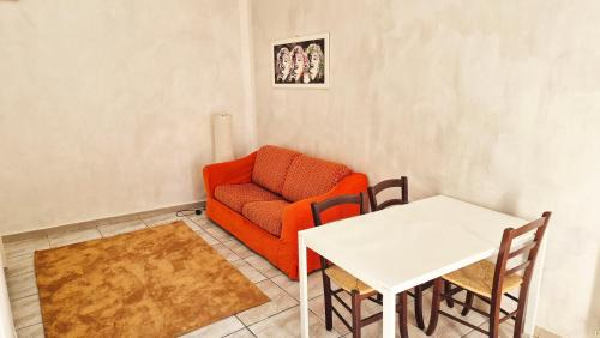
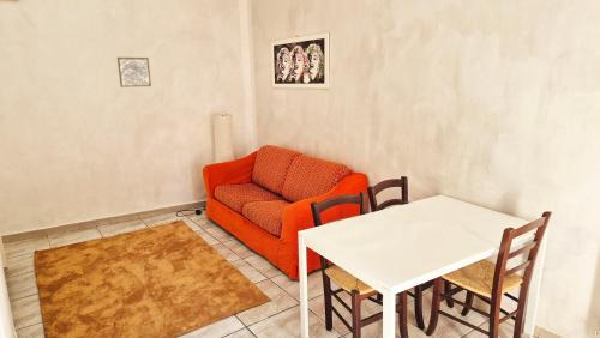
+ wall art (134, 72)
